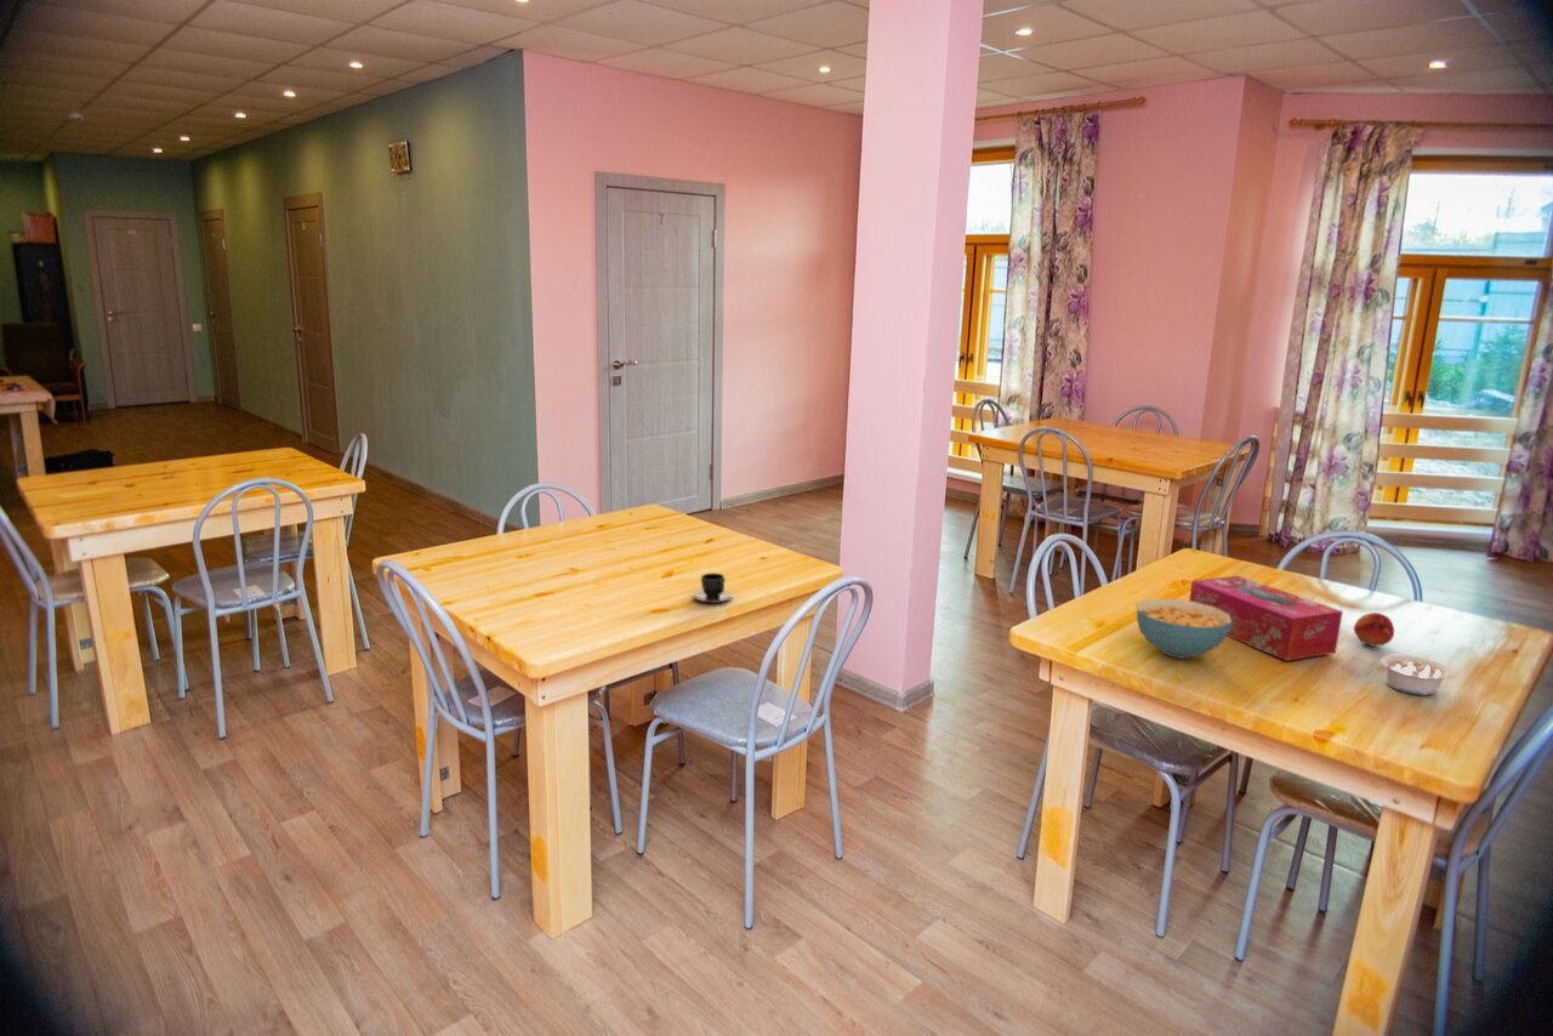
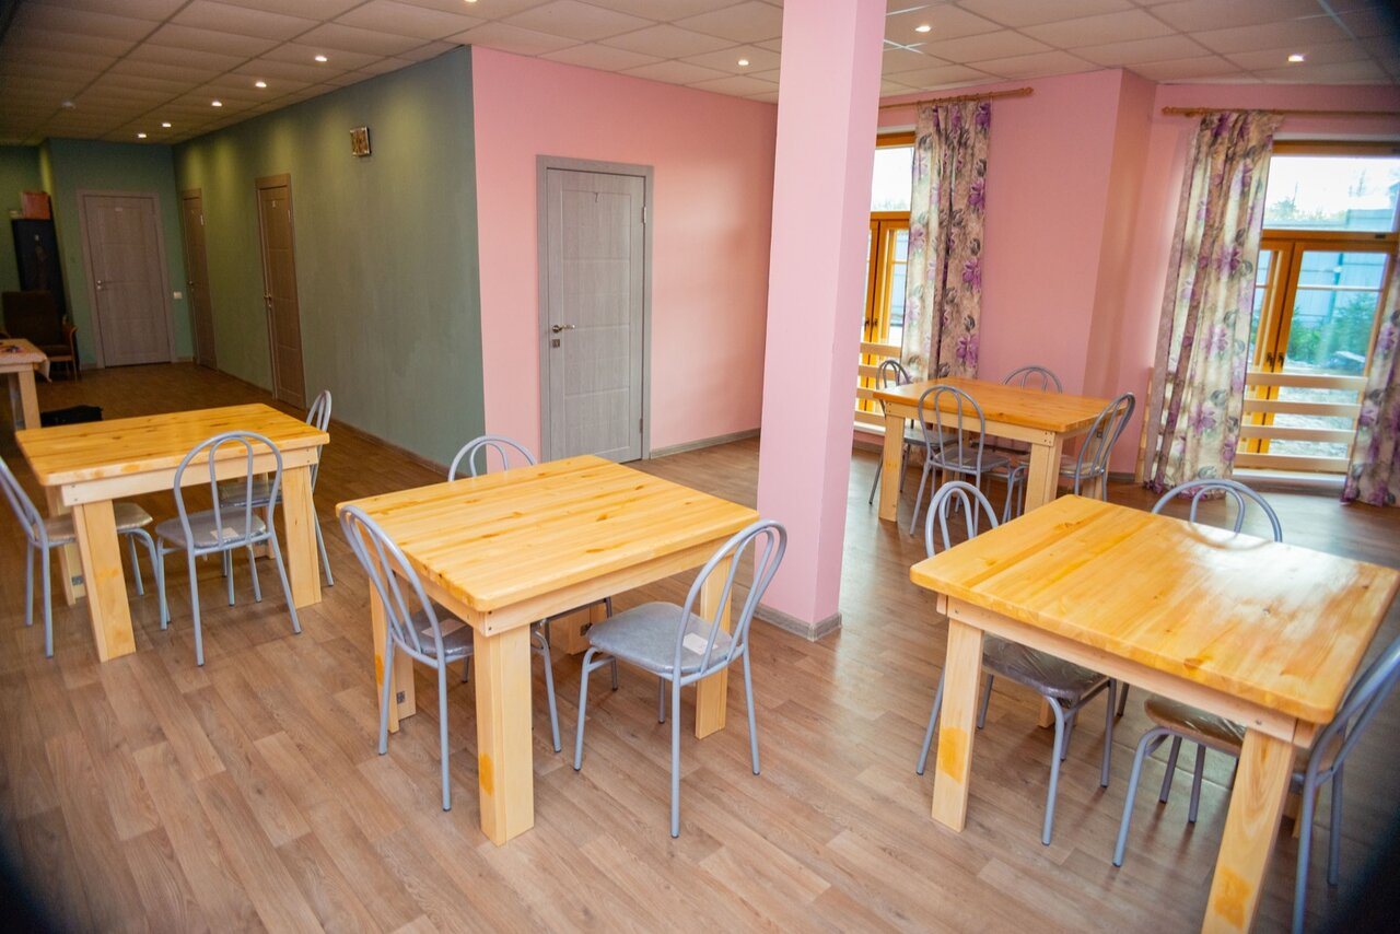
- tissue box (1261, 615)
- legume (1412, 674)
- teacup (712, 587)
- fruit (1373, 628)
- cereal bowl (1179, 632)
